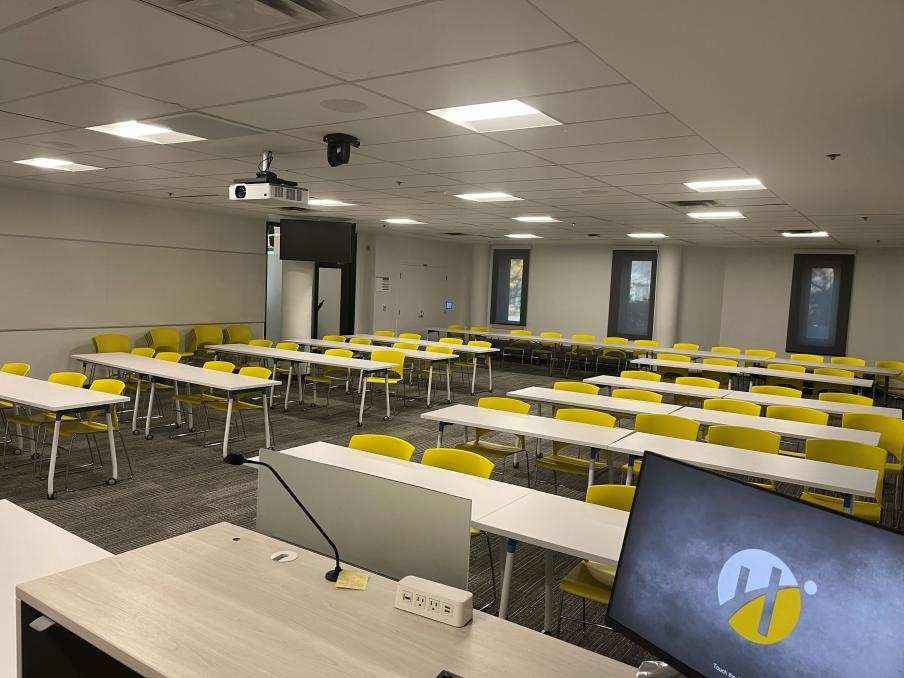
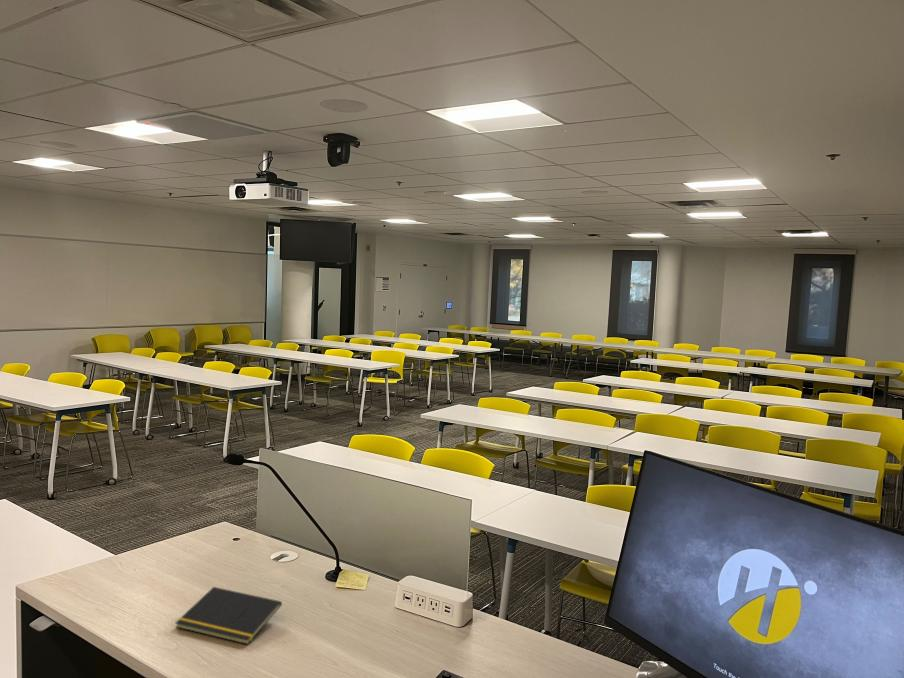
+ notepad (229, 613)
